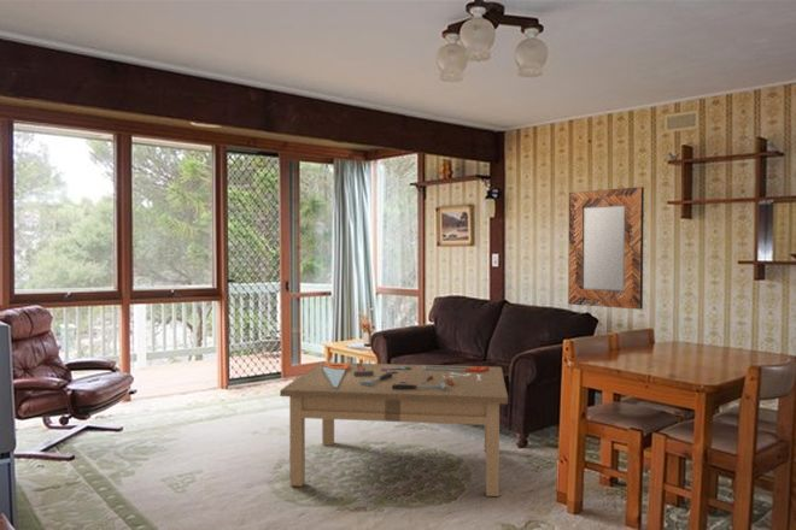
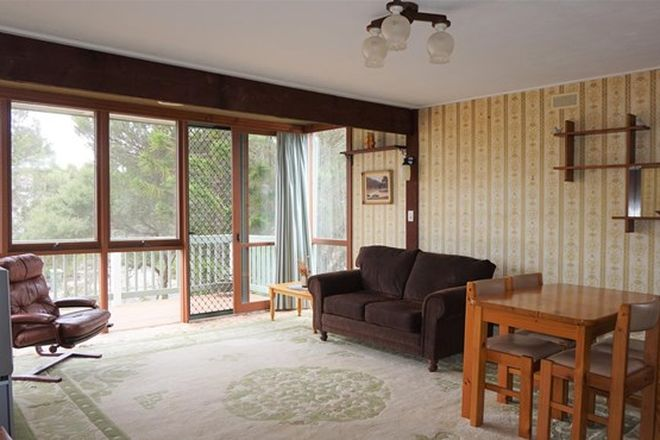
- coffee table (400, 419)
- home mirror (603, 248)
